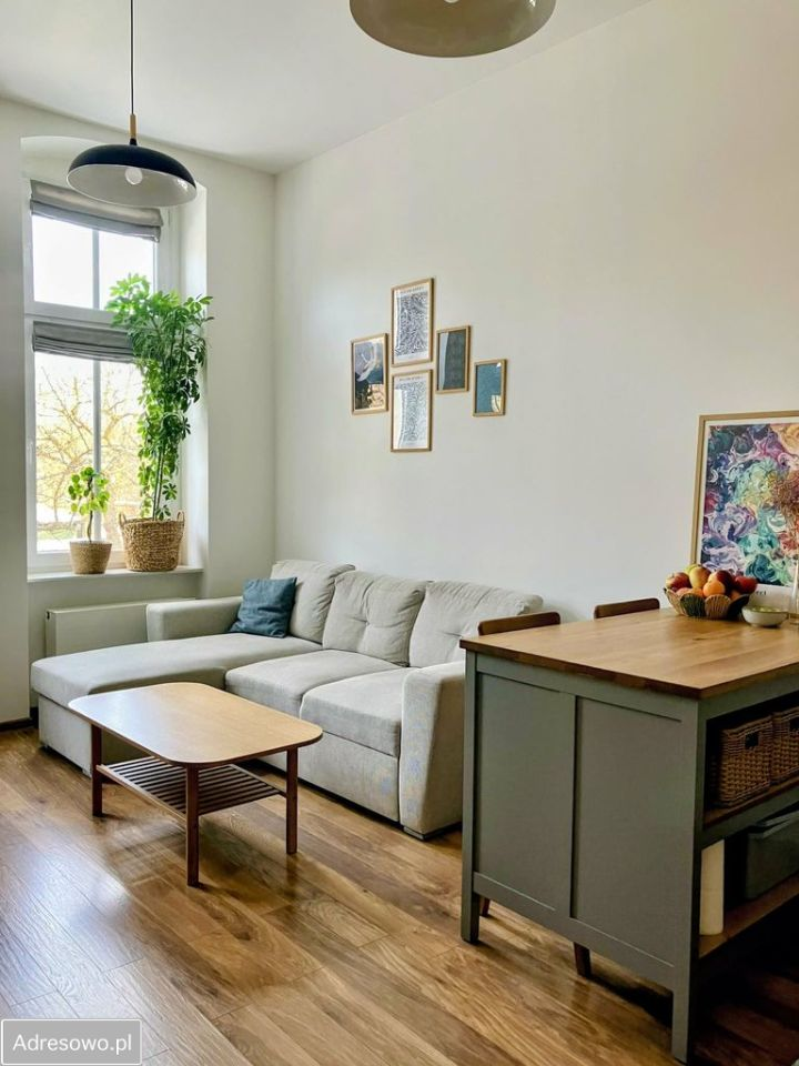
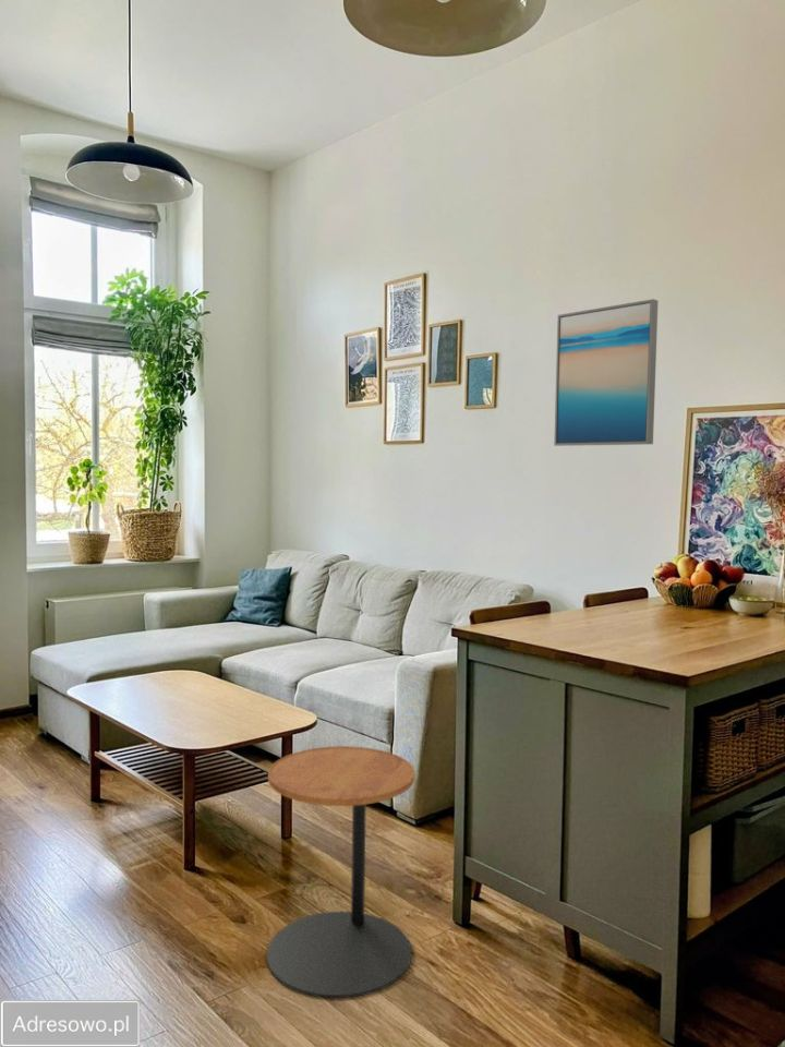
+ side table (352, 862)
+ wall art (603, 376)
